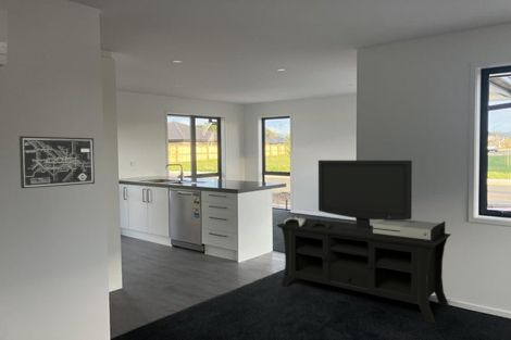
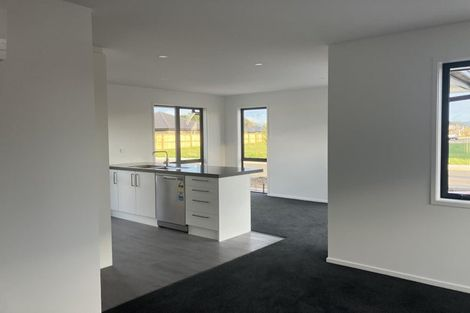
- wall art (59, 161)
- media console (357, 228)
